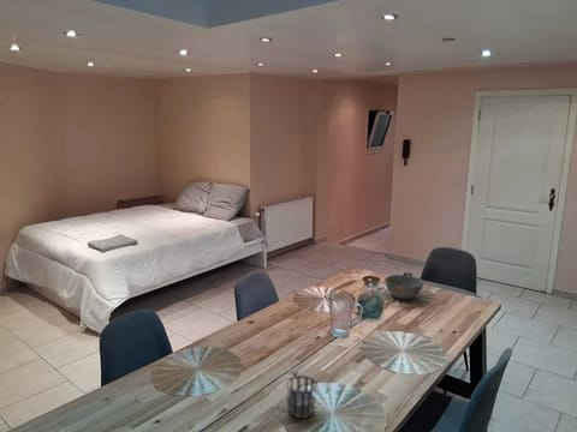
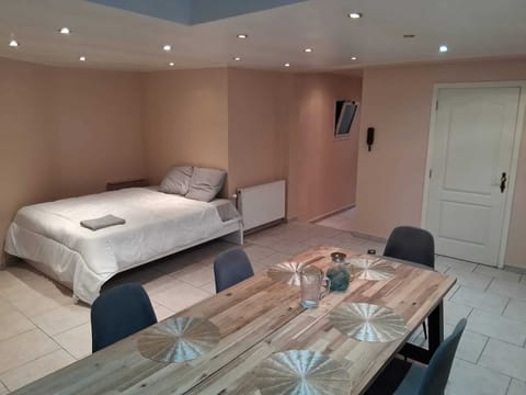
- bowl (403, 288)
- cup (301, 396)
